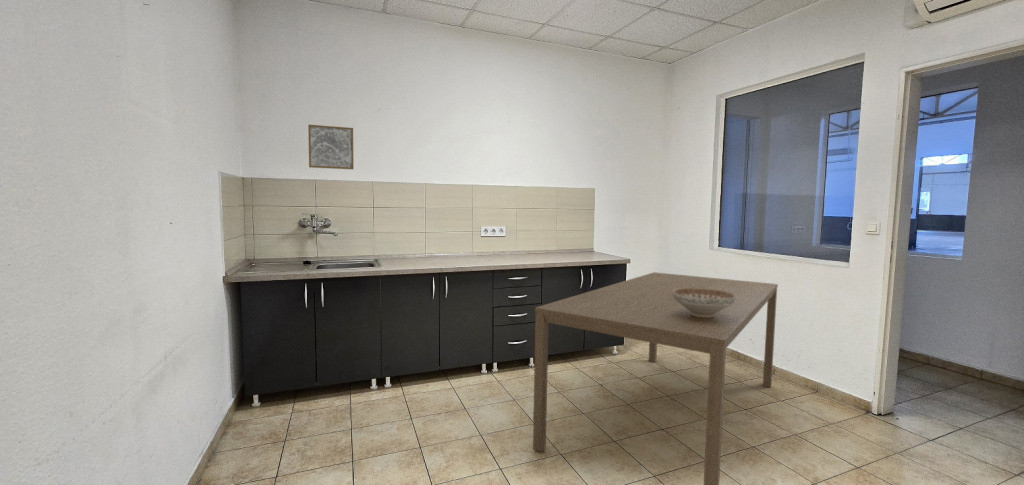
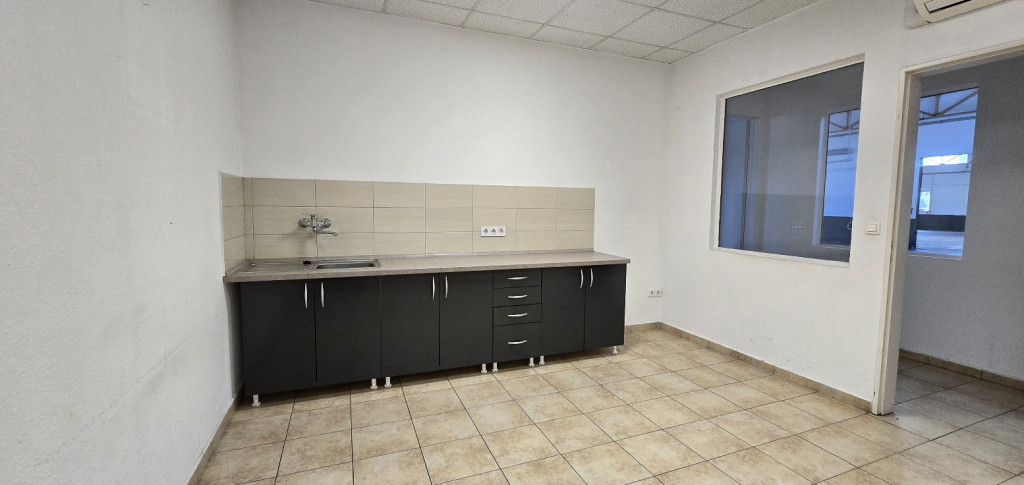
- wall art (331, 147)
- dining table (677, 347)
- decorative bowl (702, 303)
